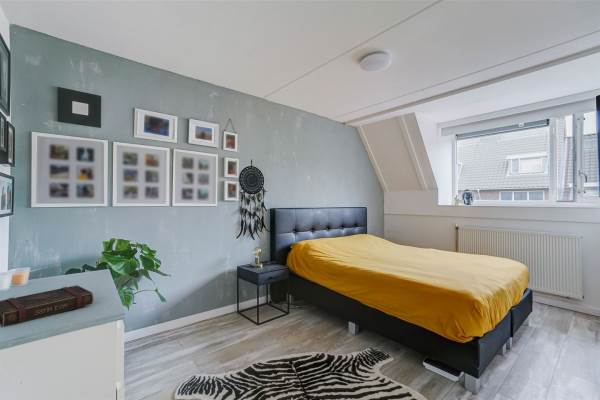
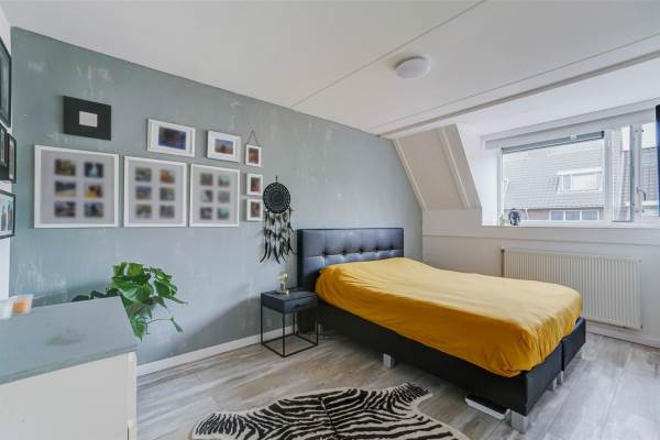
- book (45, 302)
